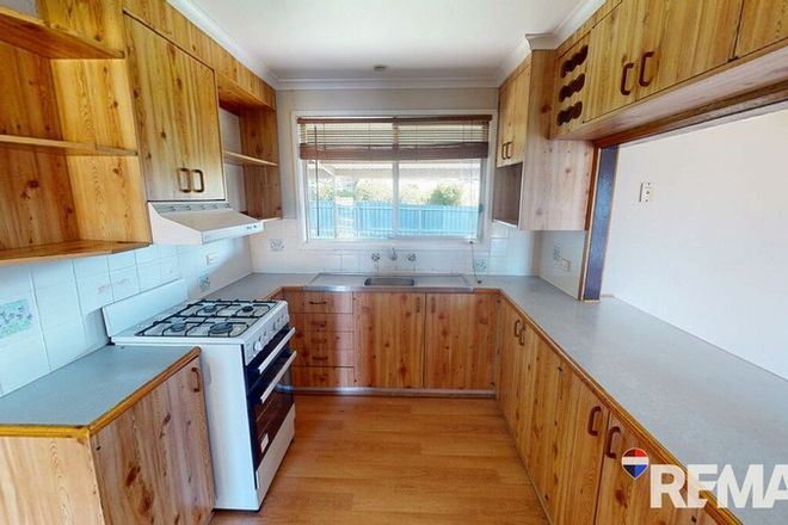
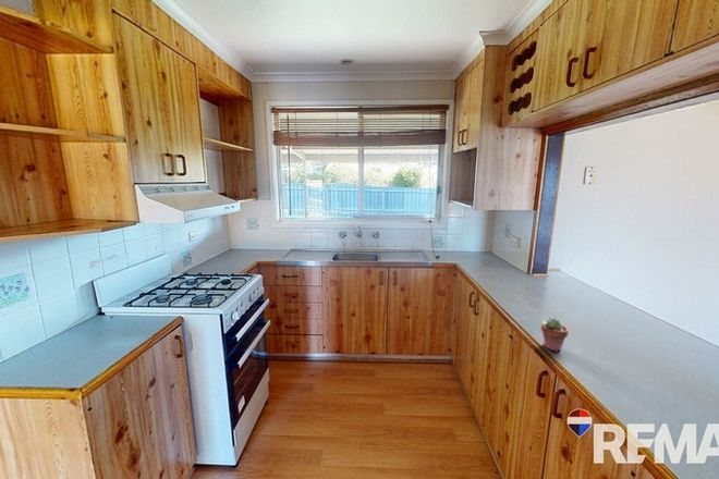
+ potted succulent (553, 332)
